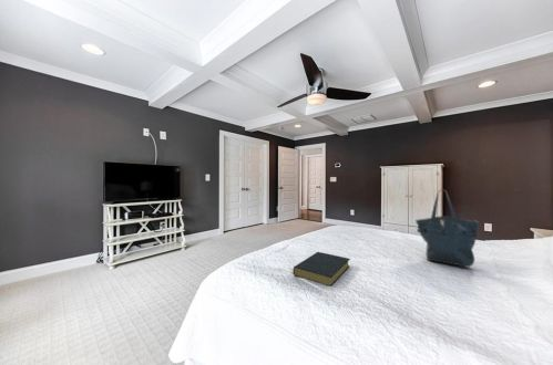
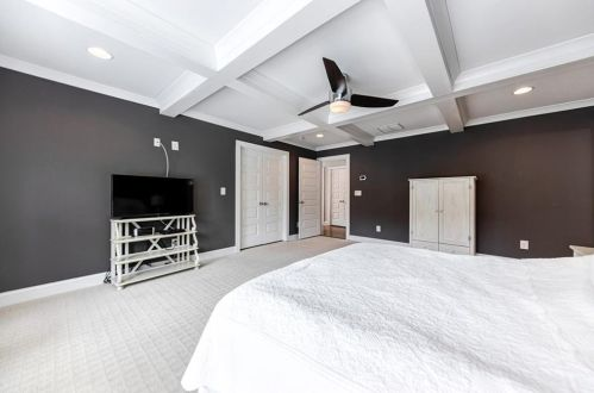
- tote bag (443, 226)
- hardback book (322, 267)
